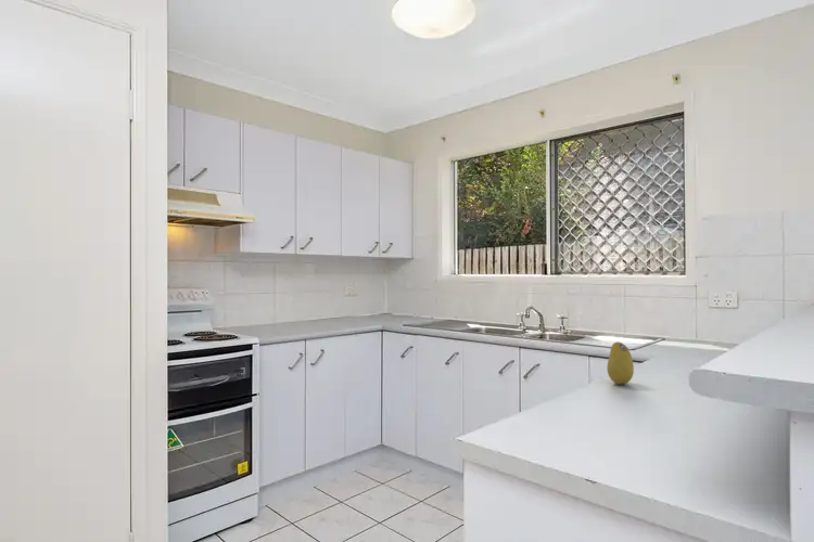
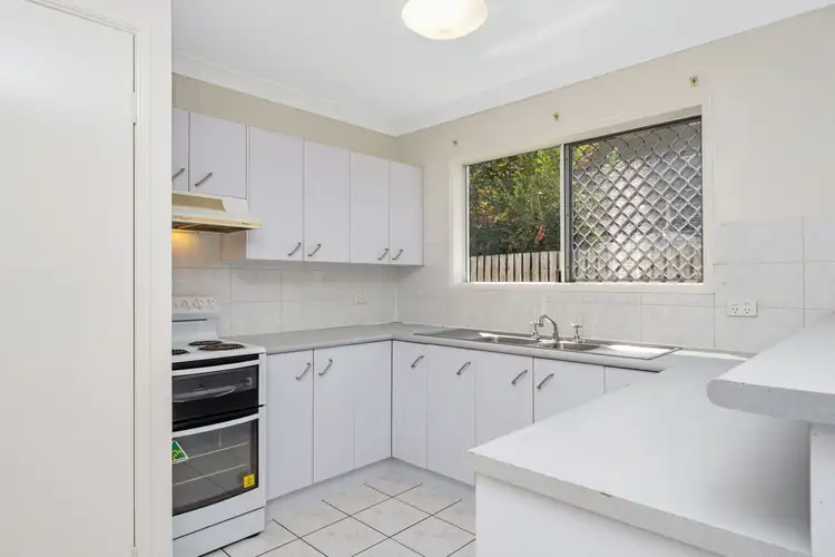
- fruit (620, 362)
